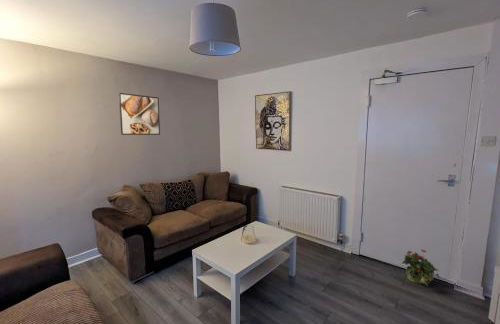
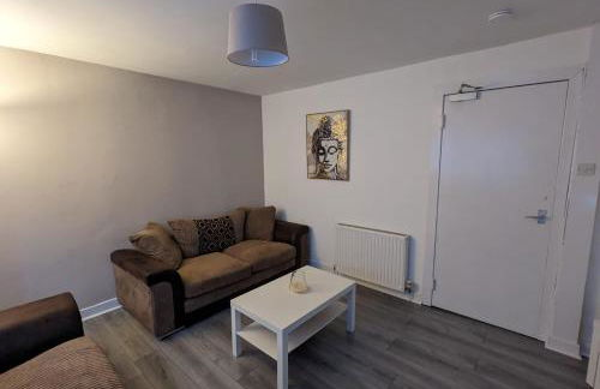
- potted plant (420, 266)
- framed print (140, 115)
